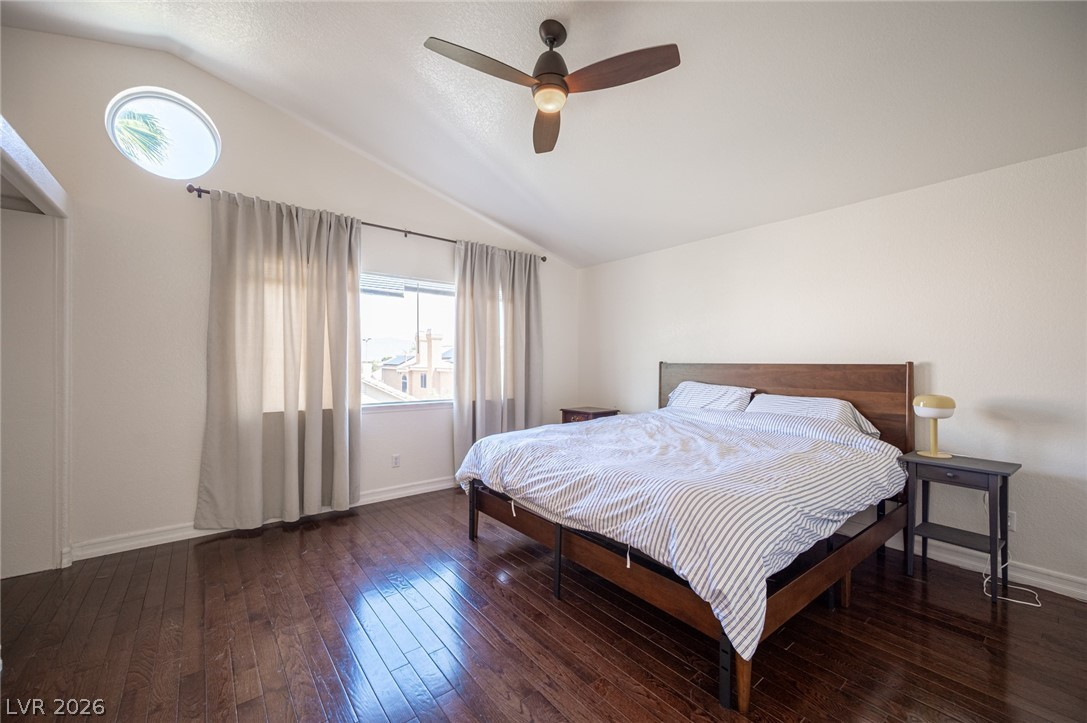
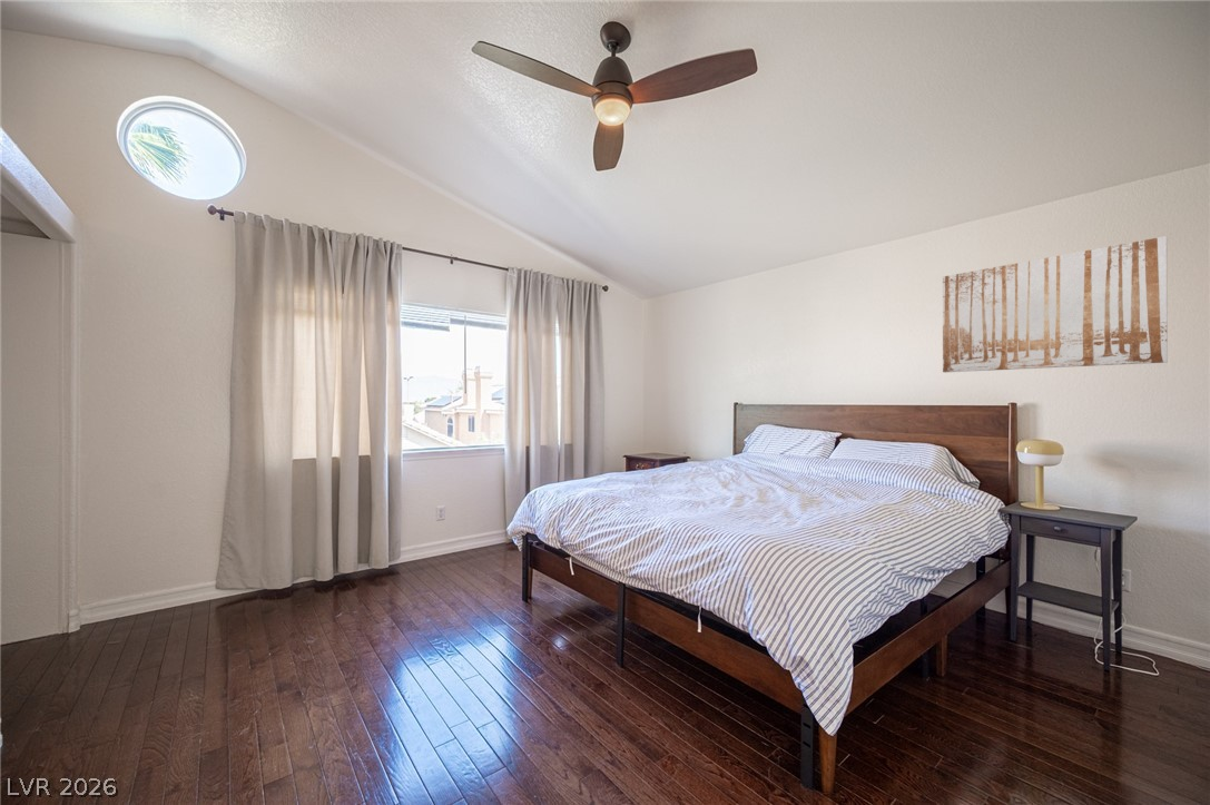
+ wall art (1040, 313)
